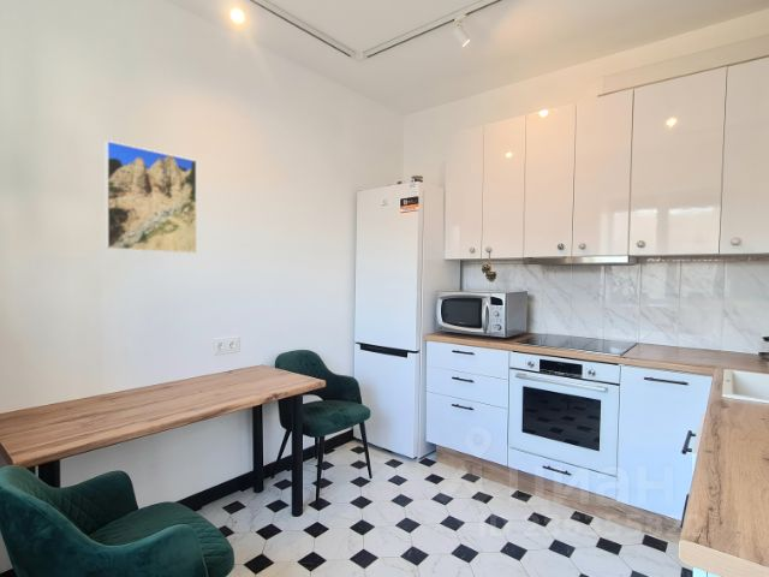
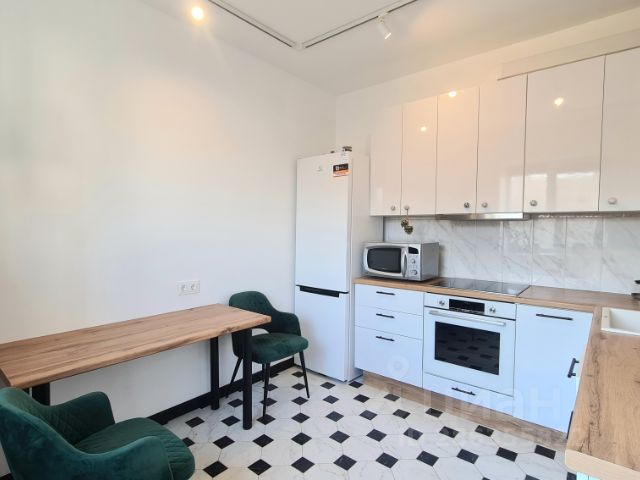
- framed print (154, 201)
